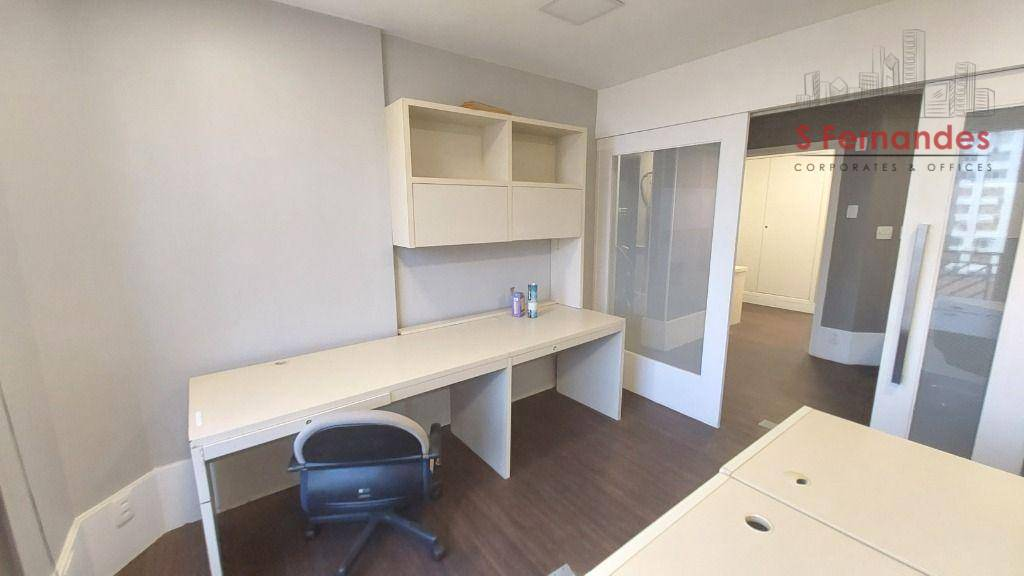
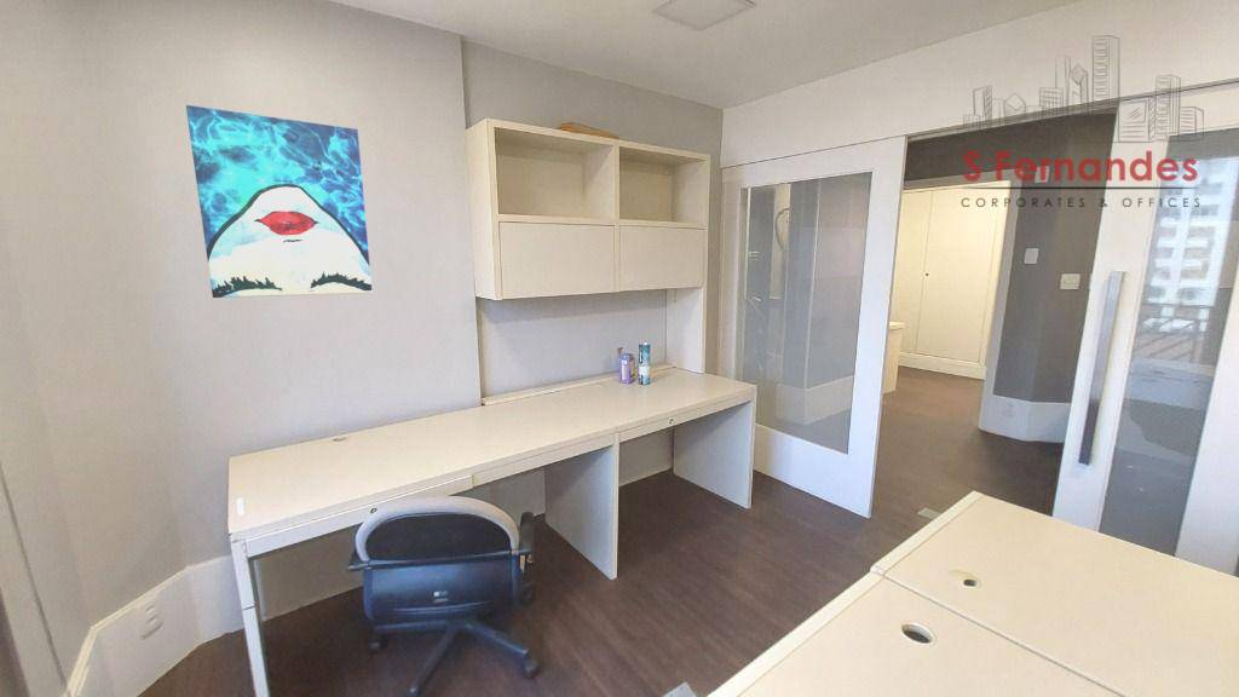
+ wall art (288, 209)
